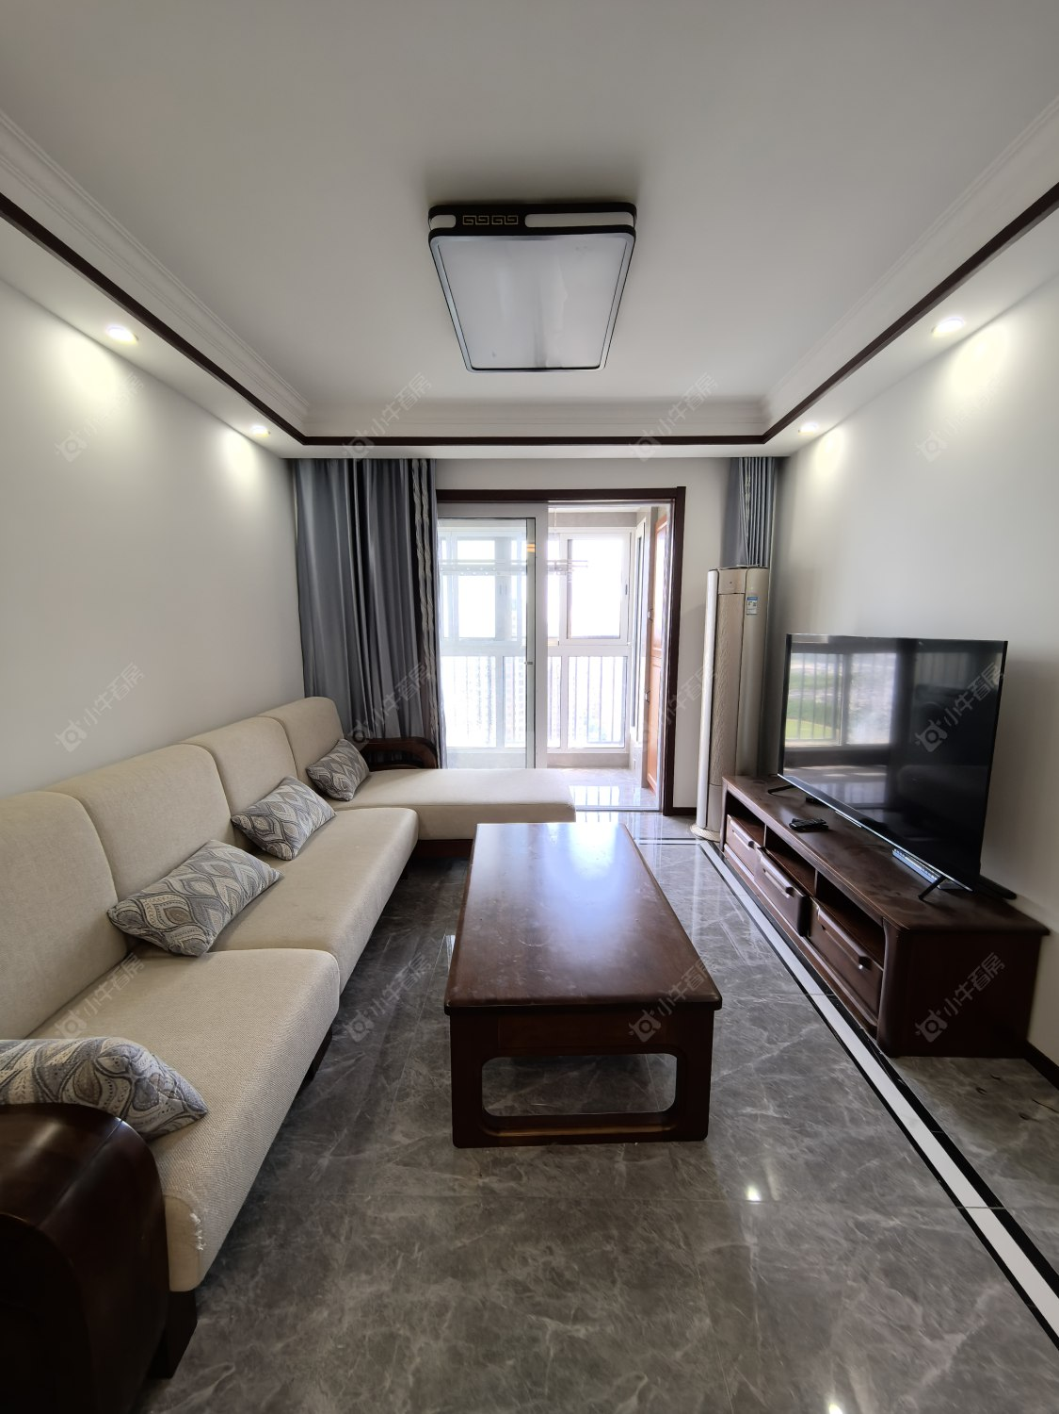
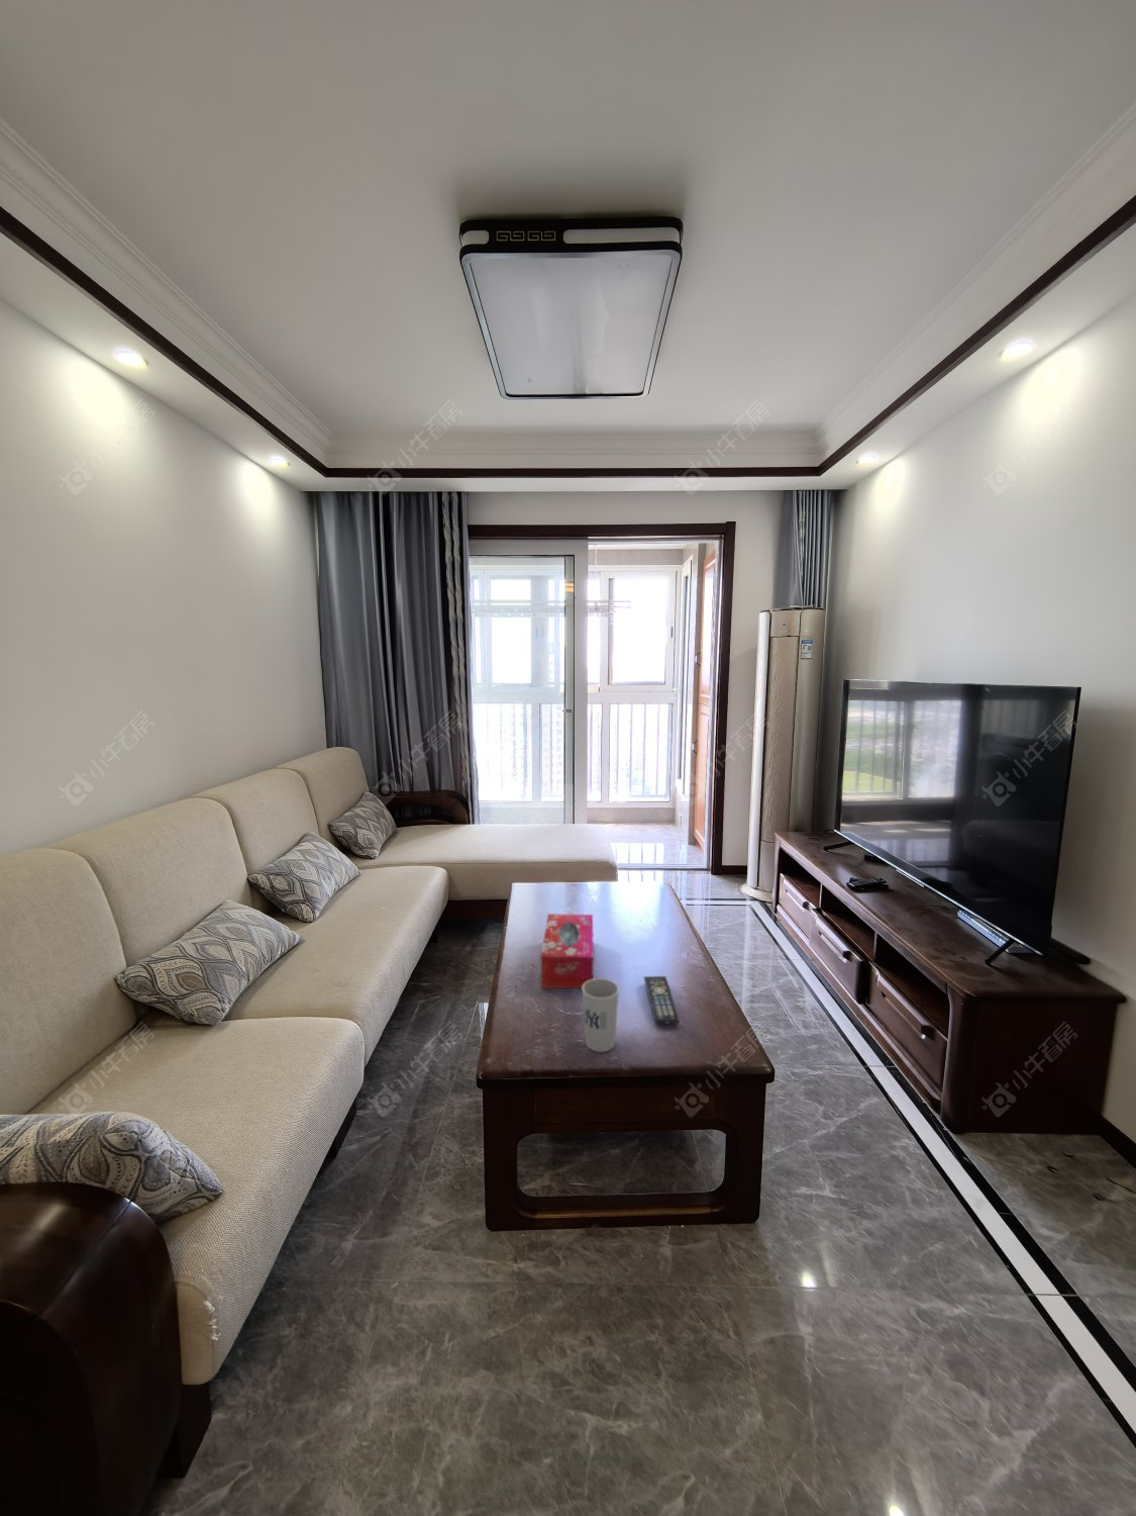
+ cup (600, 1016)
+ tissue box (568, 948)
+ remote control (660, 998)
